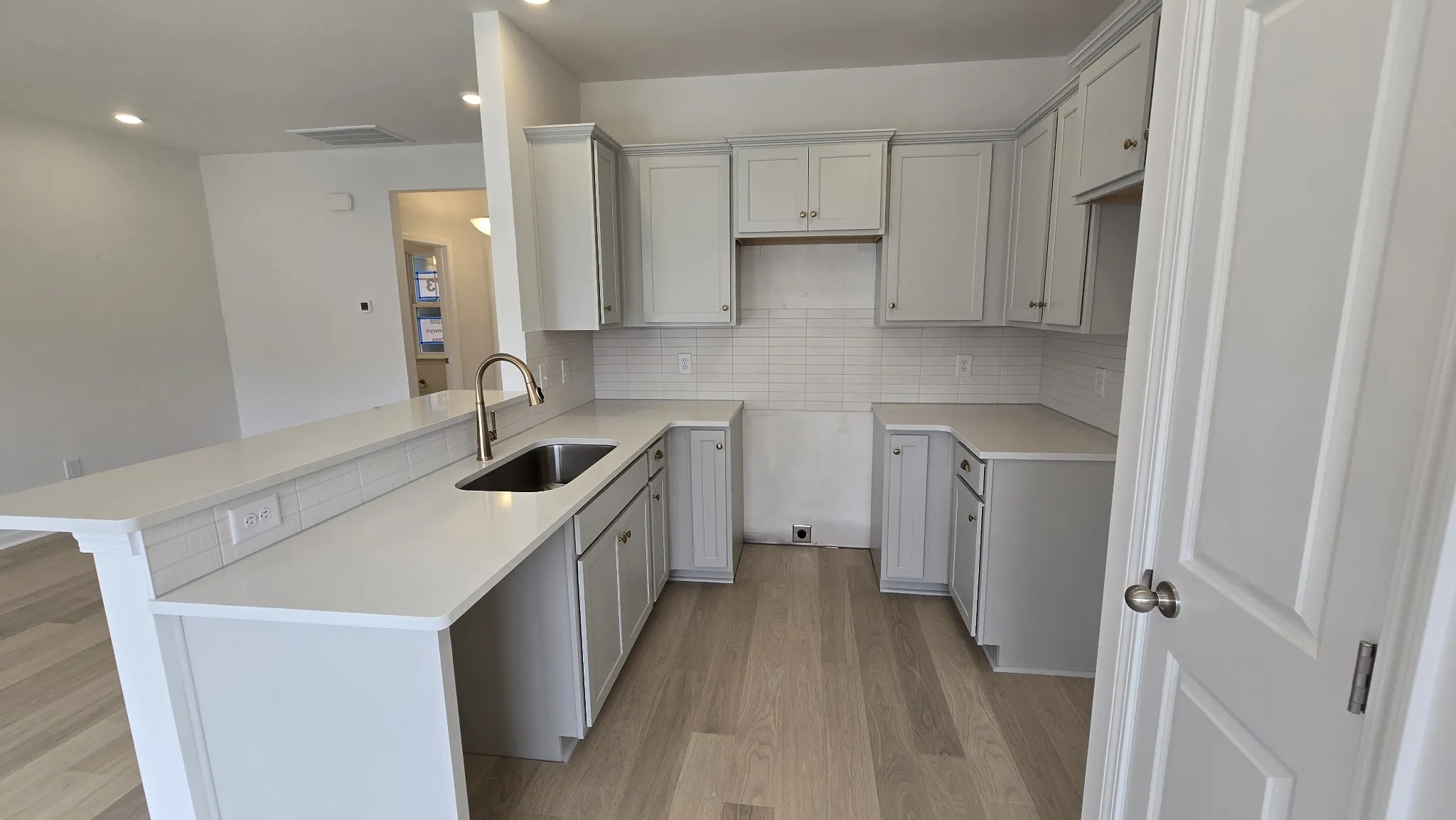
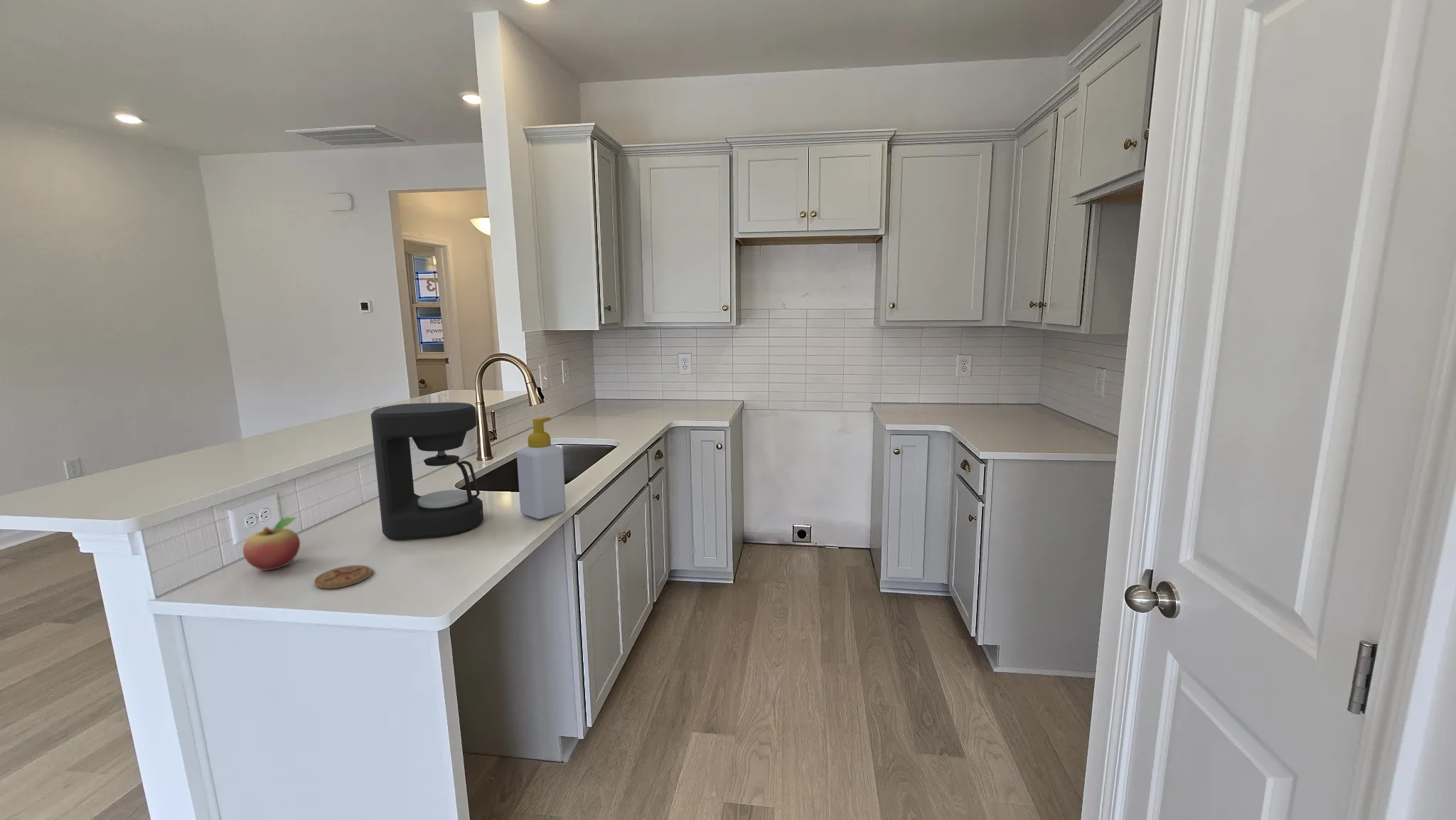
+ soap bottle (540, 467)
+ coaster (343, 576)
+ coffee maker (430, 465)
+ fruit (272, 543)
